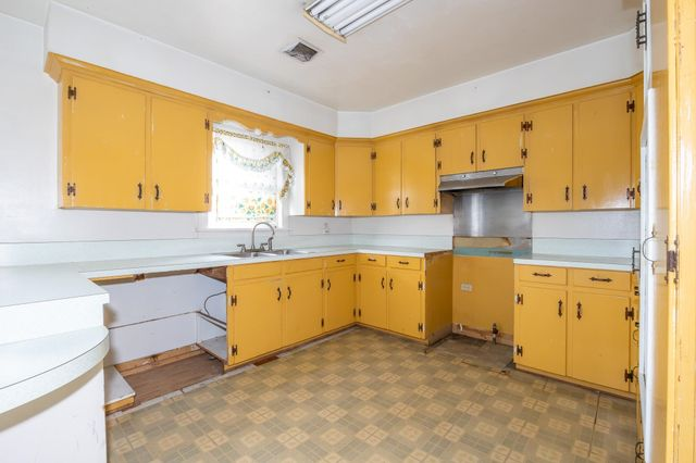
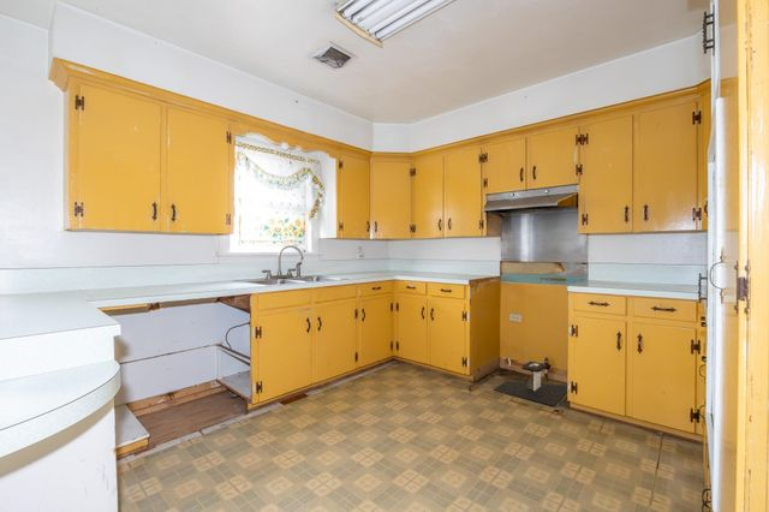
+ trash can (533, 376)
